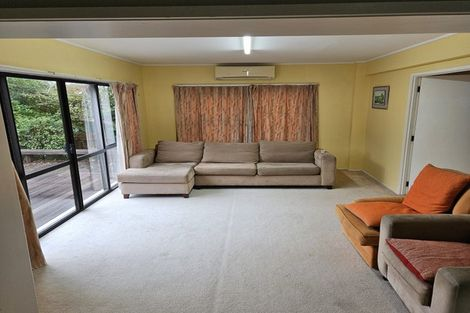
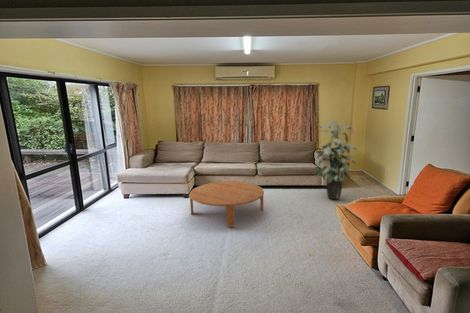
+ indoor plant (333, 159)
+ coffee table (227, 201)
